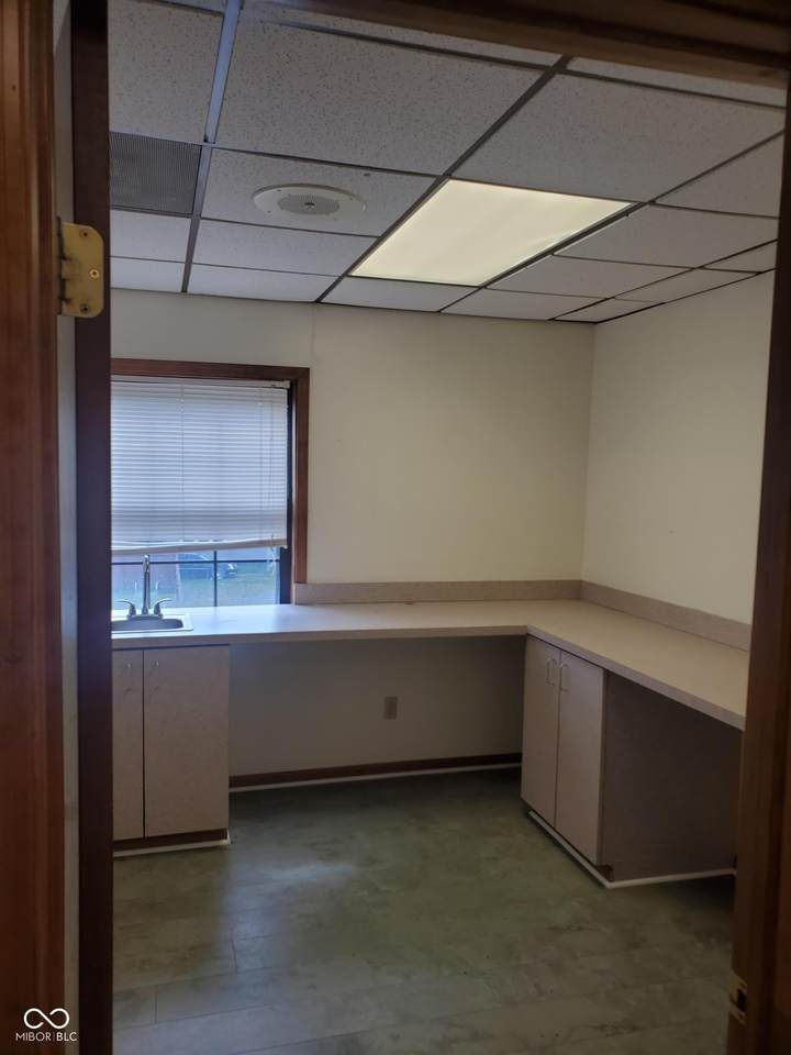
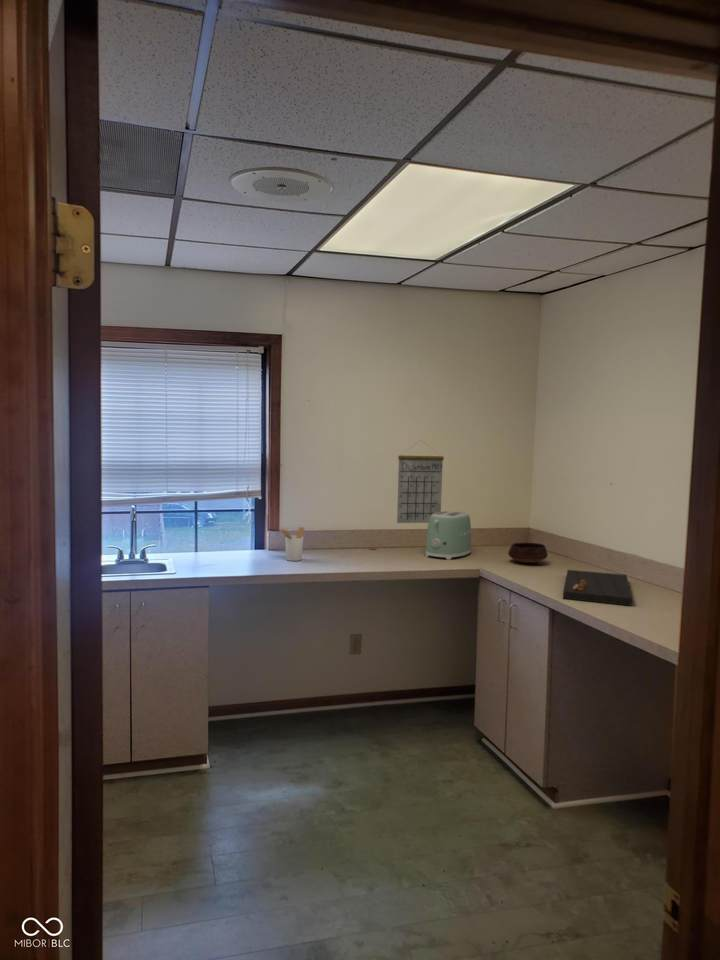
+ utensil holder (290, 543)
+ toaster (449, 533)
+ bowl (527, 553)
+ calendar (420, 481)
+ cutting board (596, 582)
